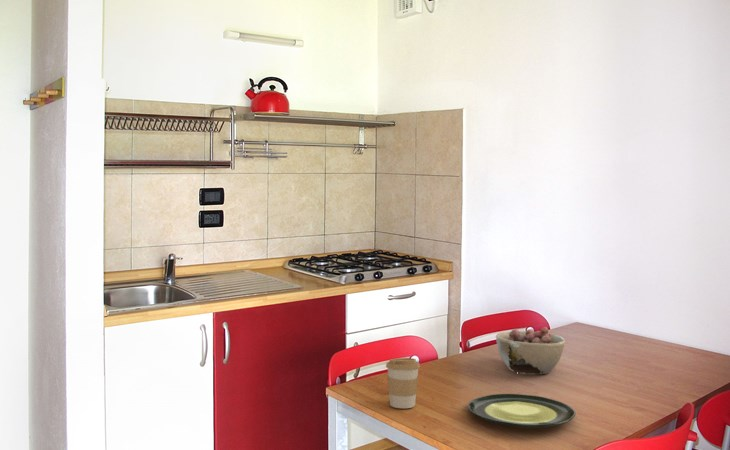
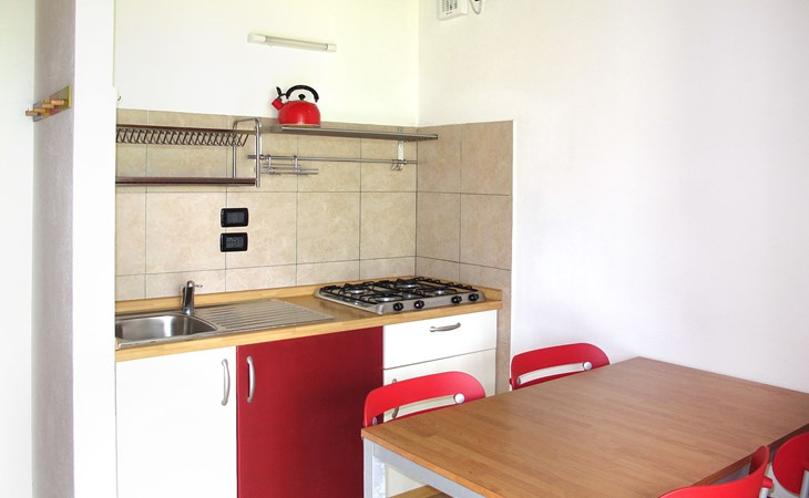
- bowl (529, 347)
- coffee cup (402, 381)
- plate (520, 412)
